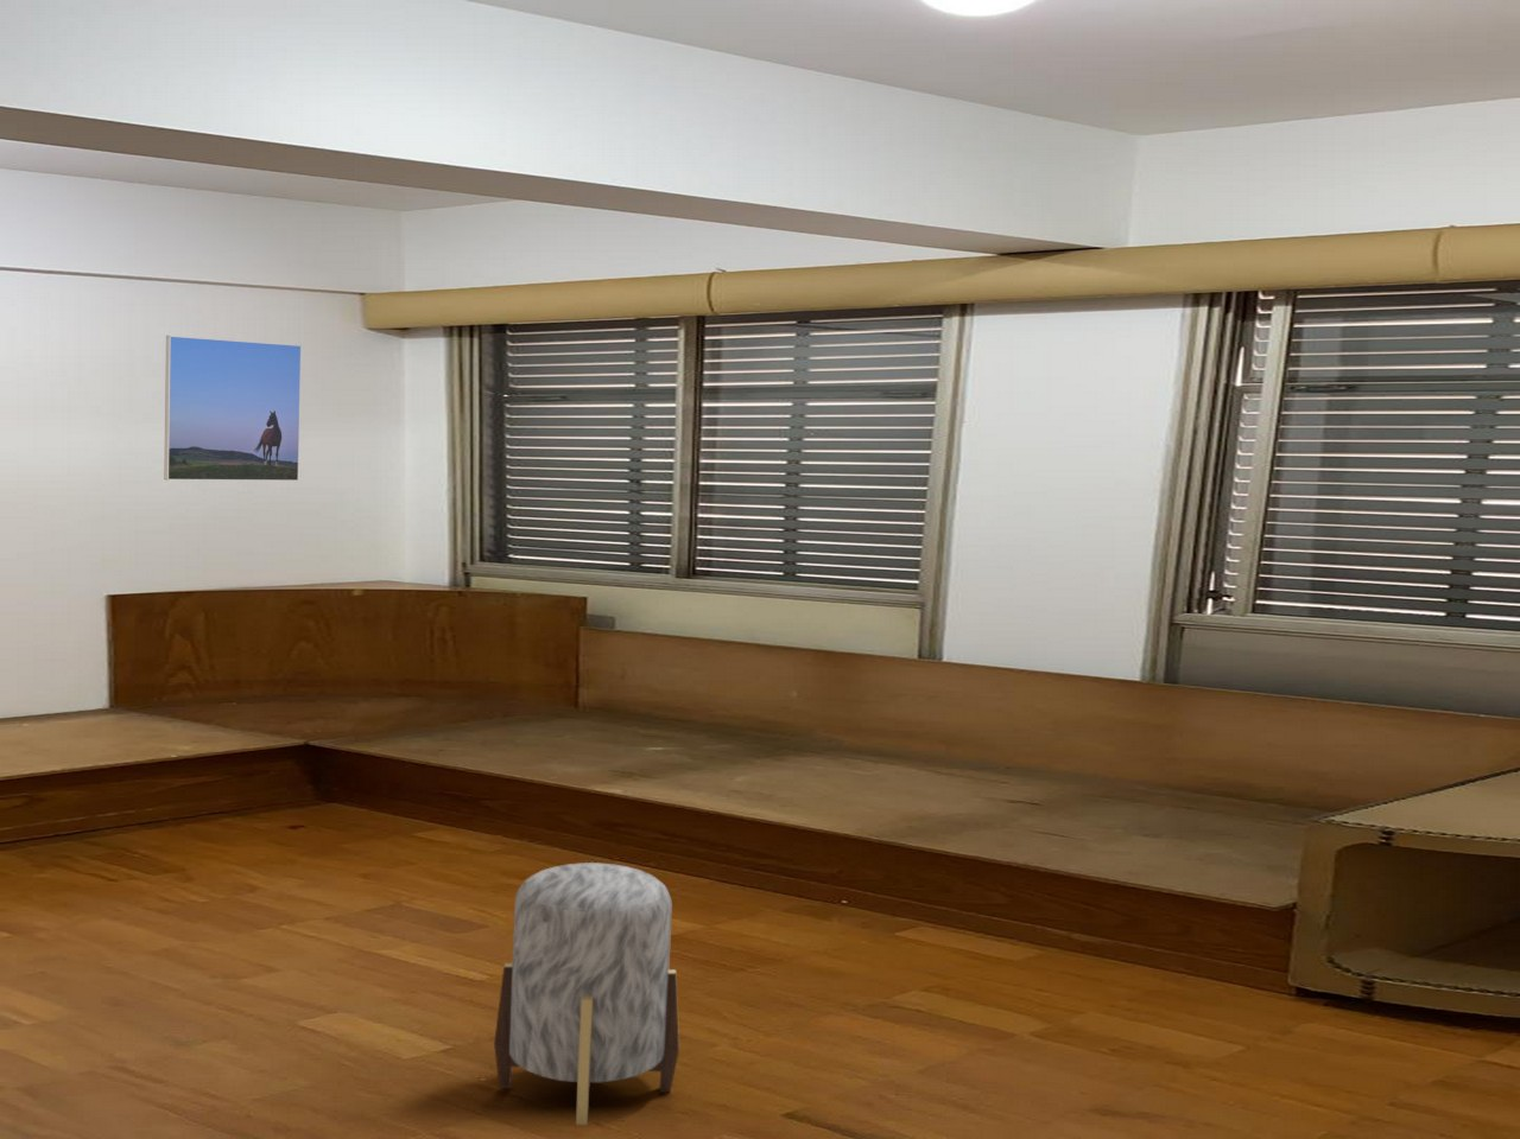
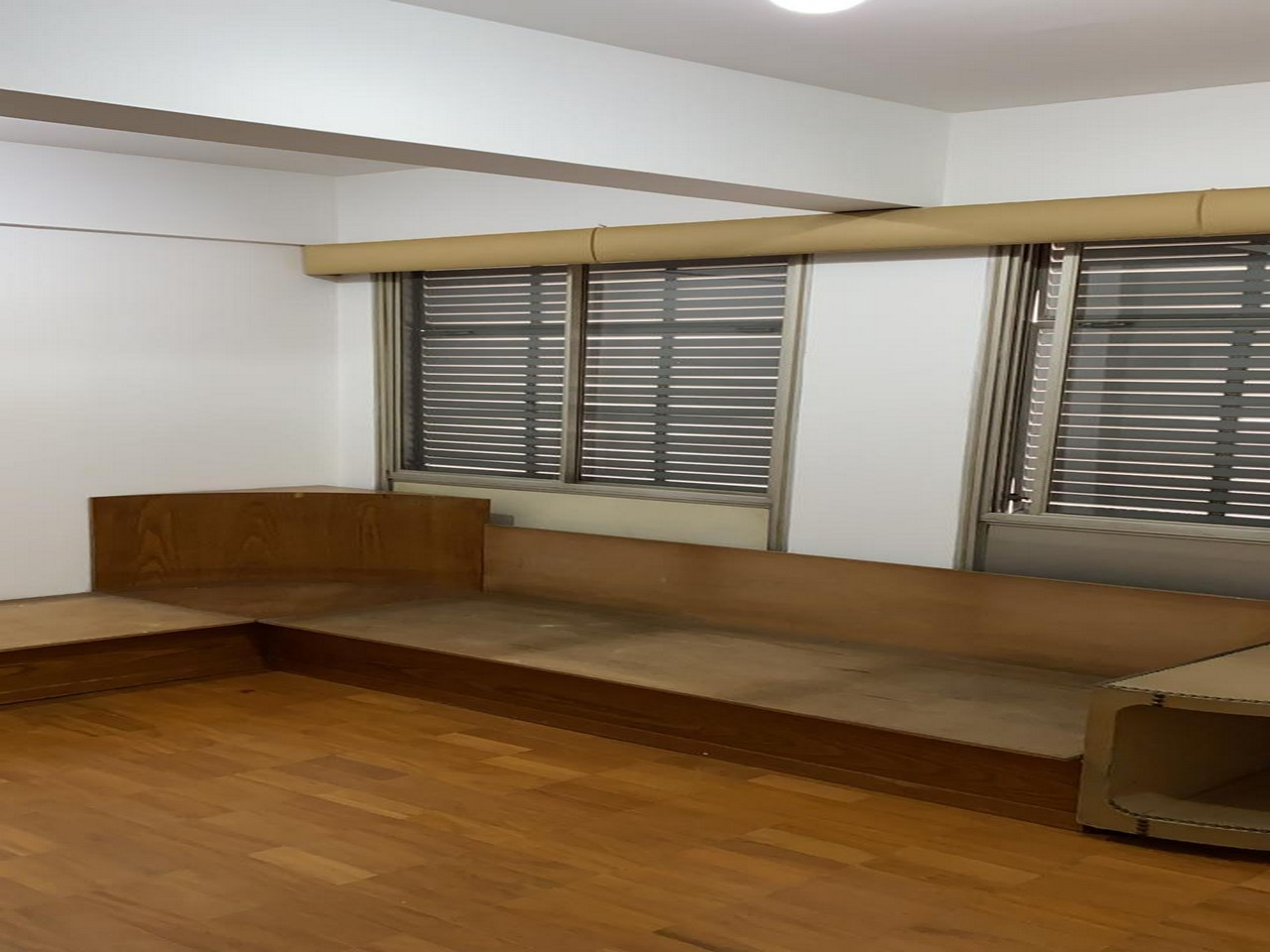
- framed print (233, 410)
- stool (590, 980)
